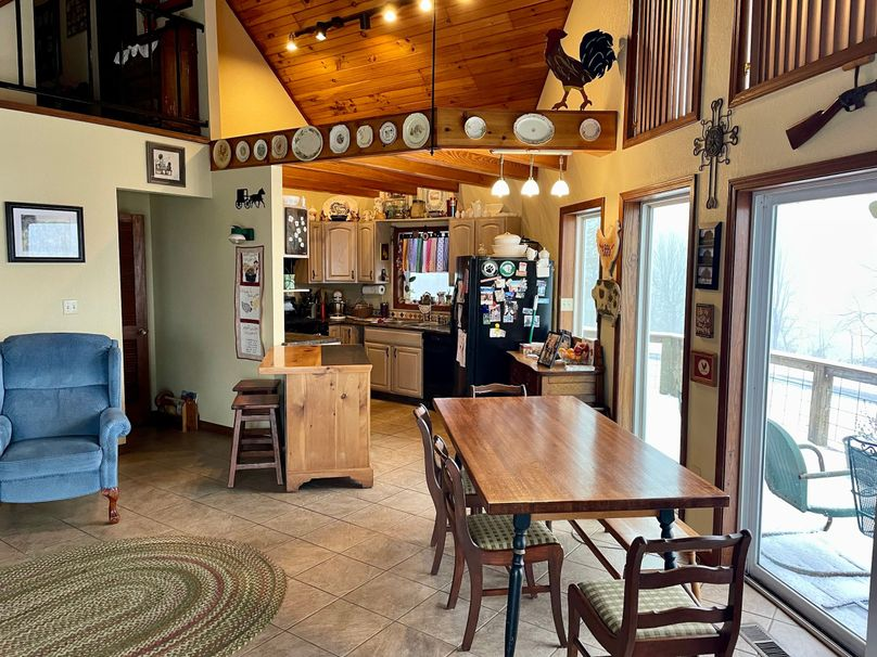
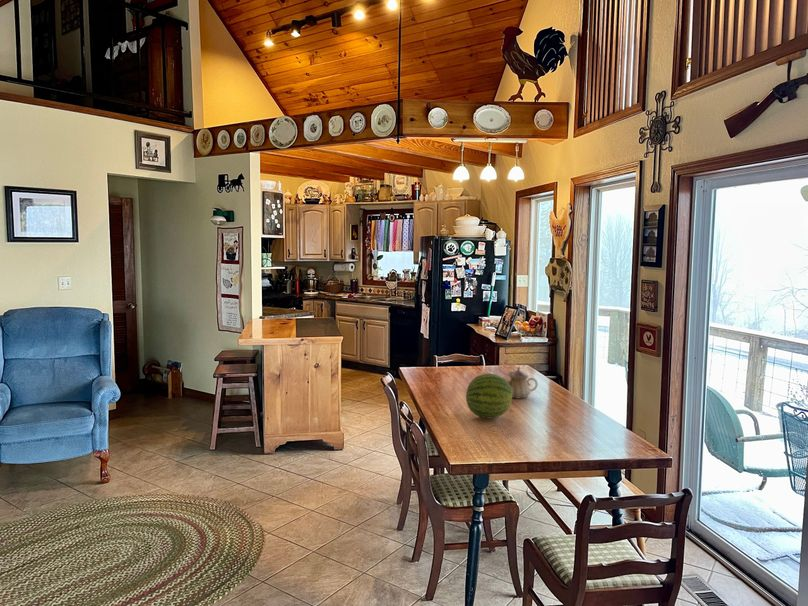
+ fruit (488, 396)
+ teapot (519, 381)
